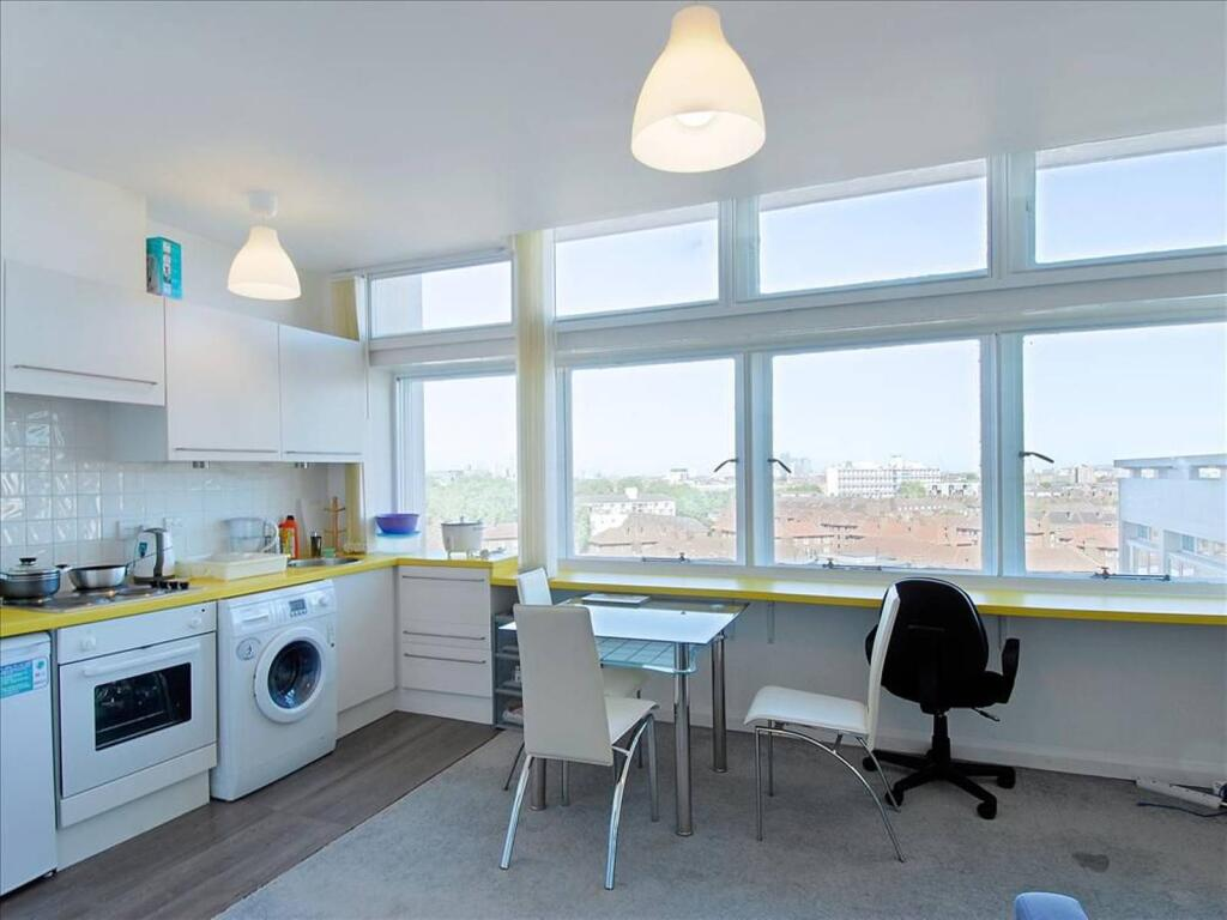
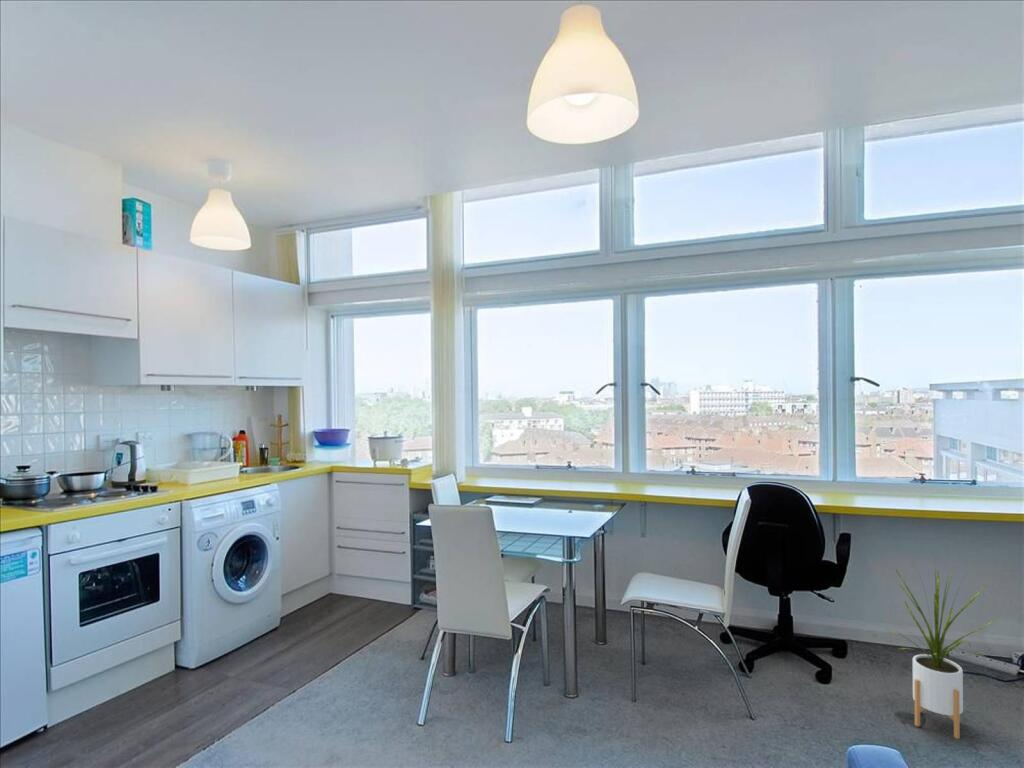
+ house plant (933, 644)
